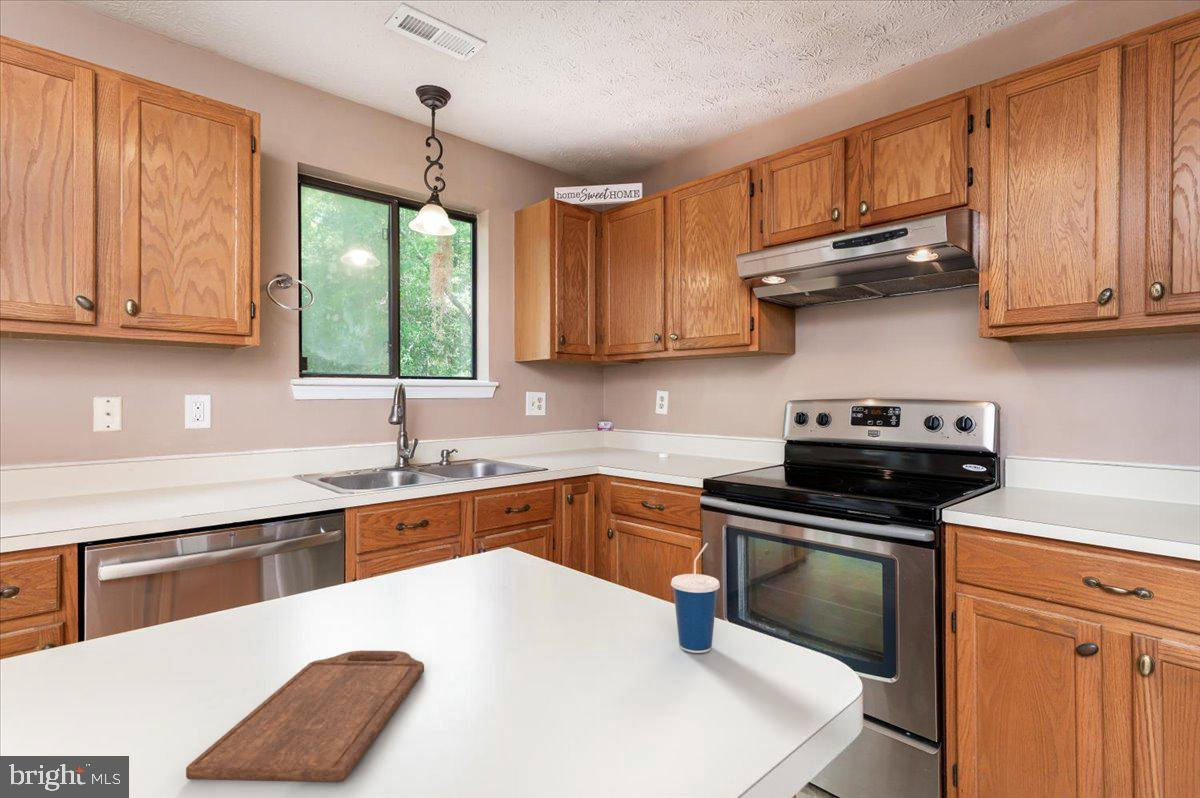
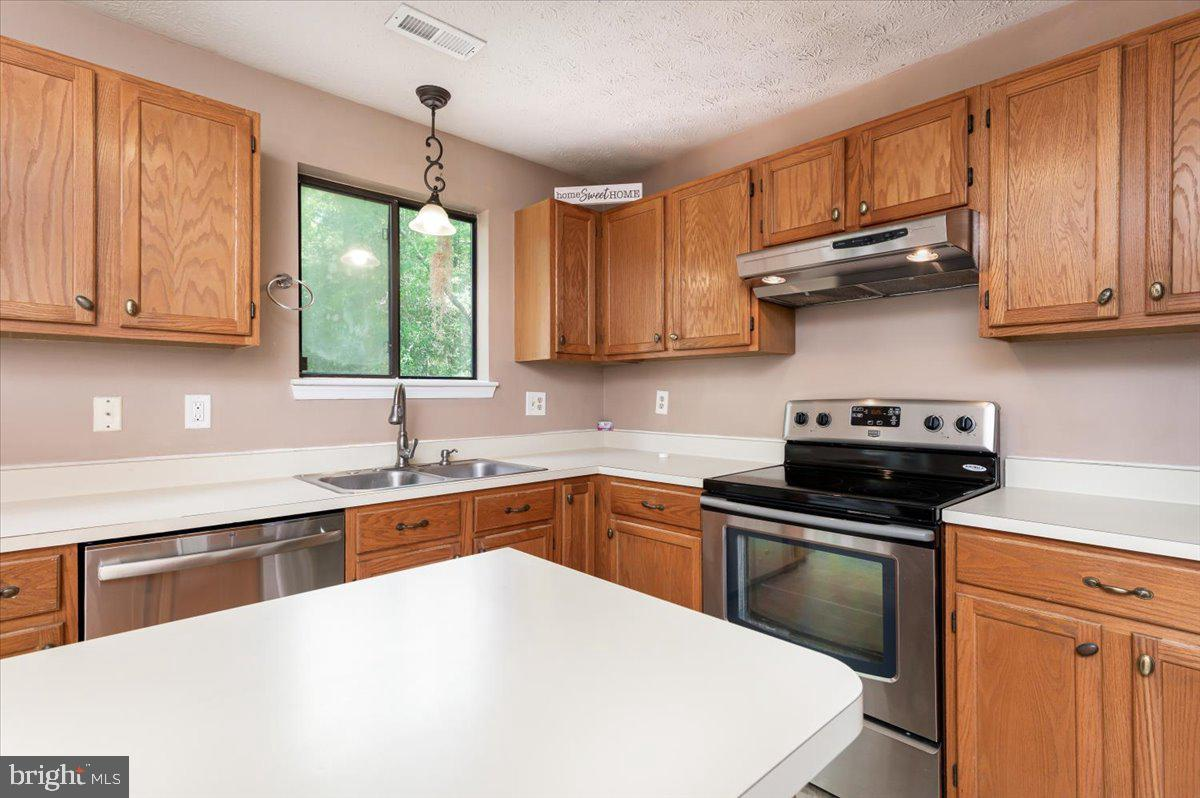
- cutting board (332, 703)
- cup (695, 595)
